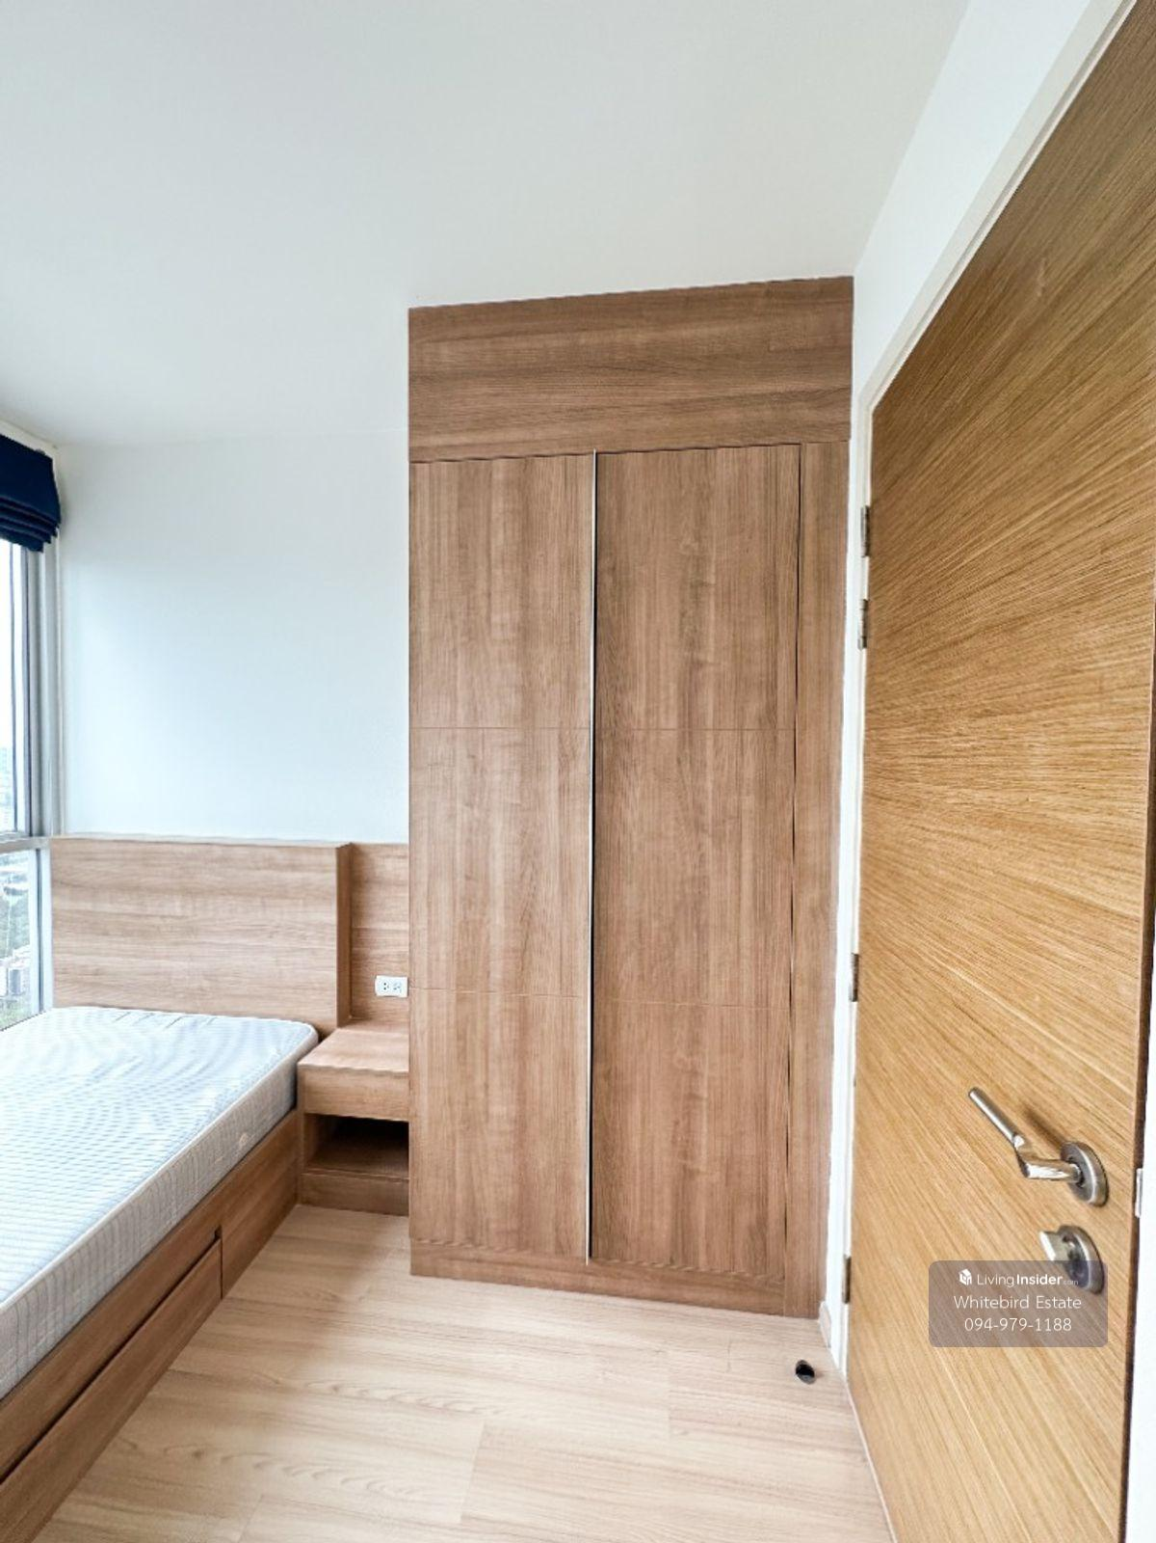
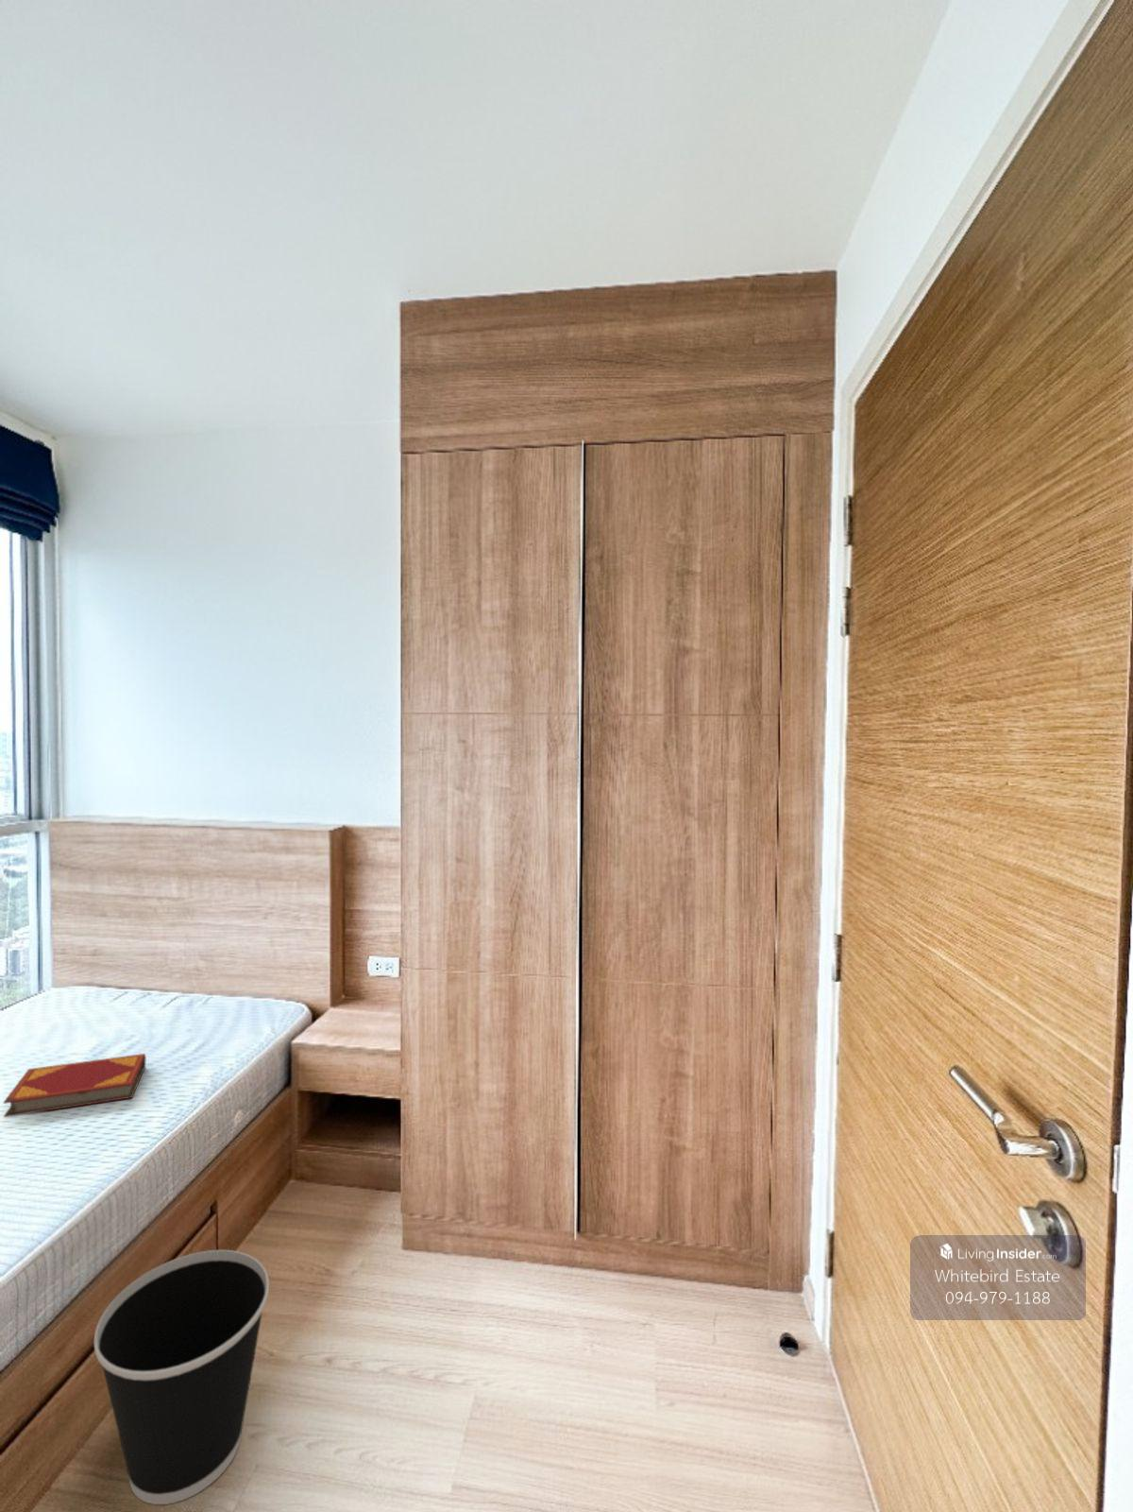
+ wastebasket (186, 1377)
+ hardback book (80, 1082)
